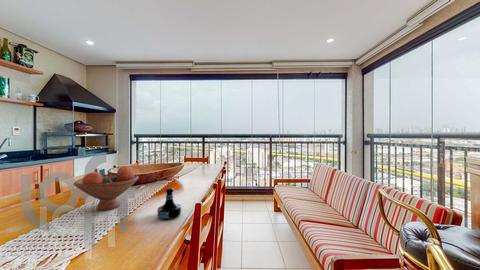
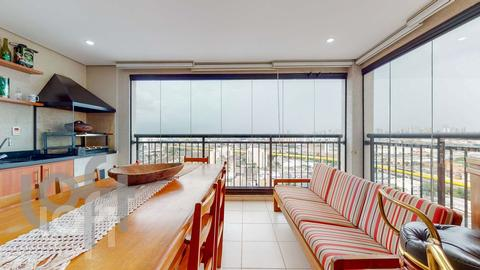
- tequila bottle (169, 202)
- fruit bowl (108, 187)
